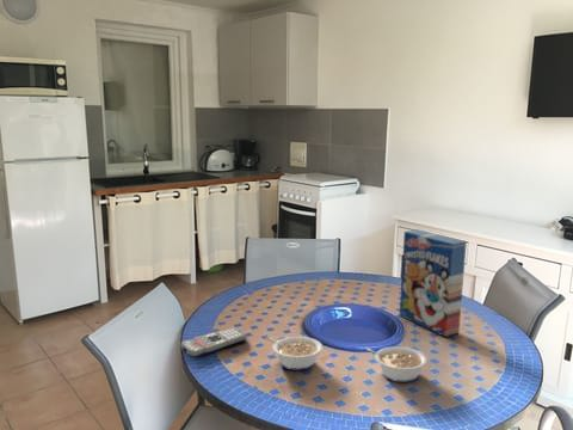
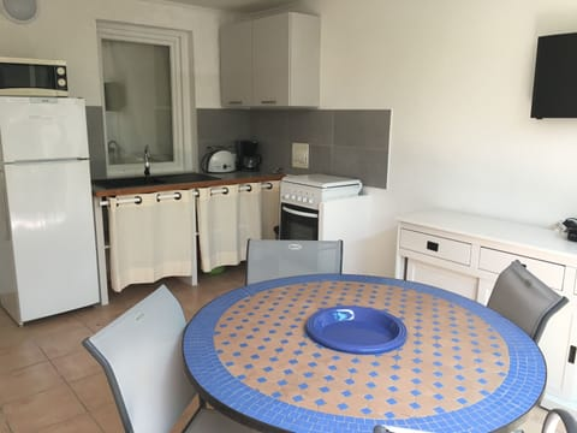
- legume (399, 363)
- cereal box (431, 281)
- legume (295, 352)
- remote control (215, 340)
